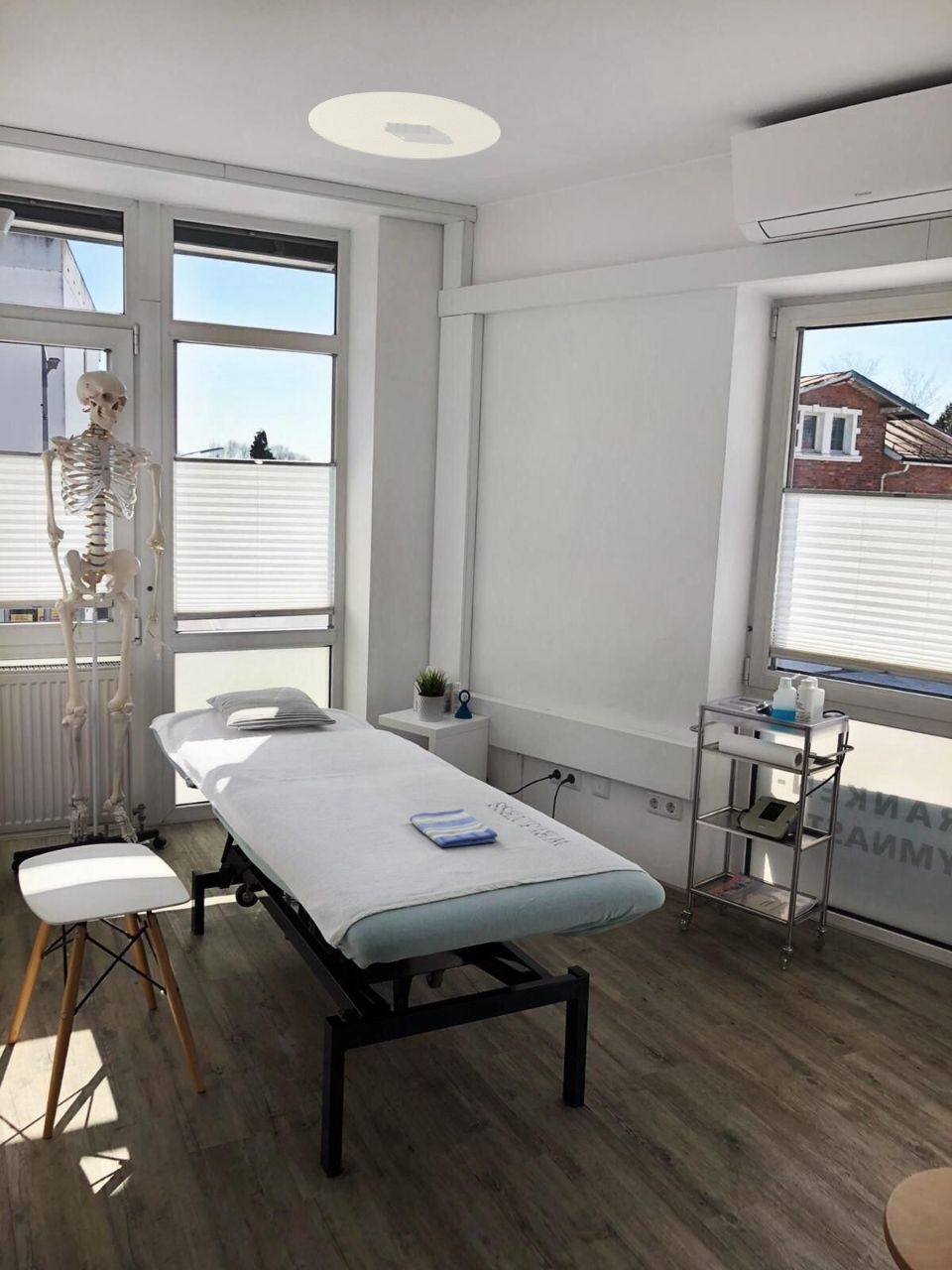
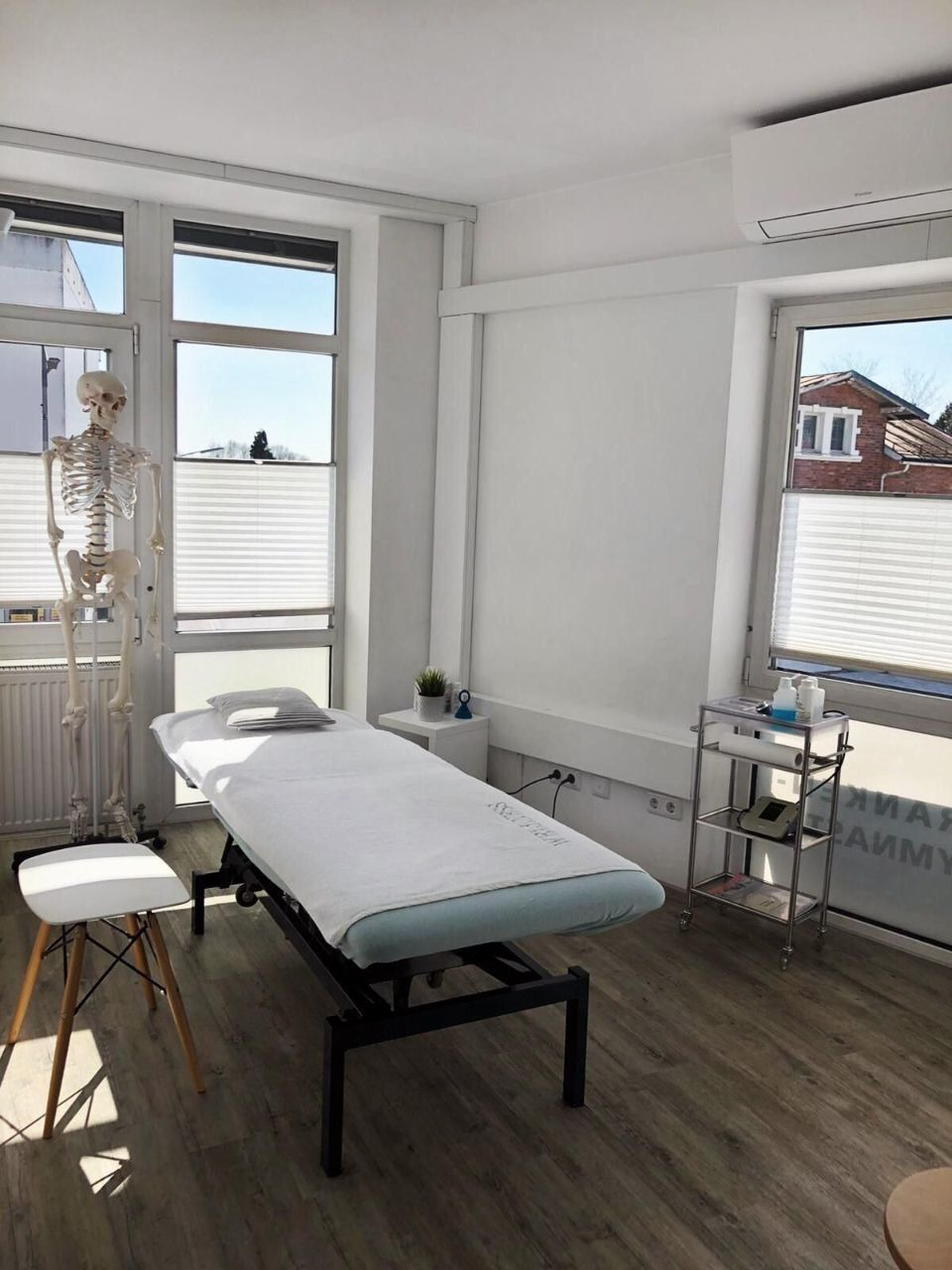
- ceiling light (405, 119)
- dish towel (452, 826)
